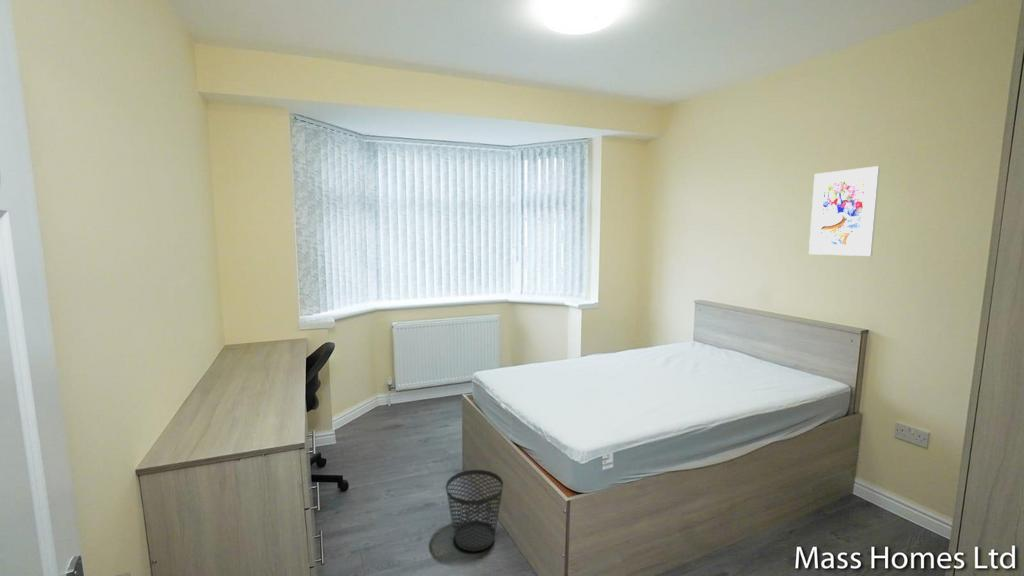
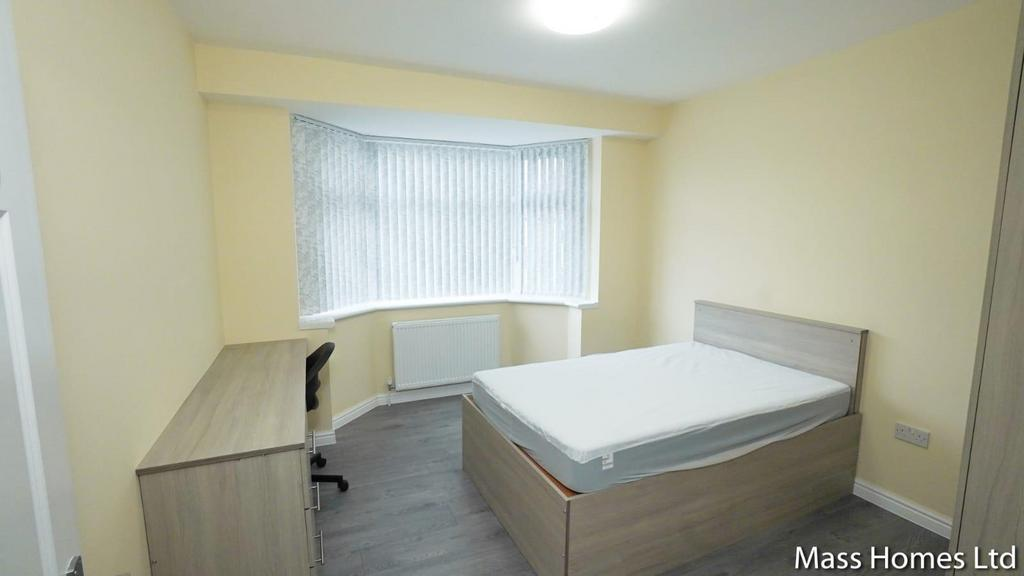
- wastebasket (474, 511)
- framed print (842, 213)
